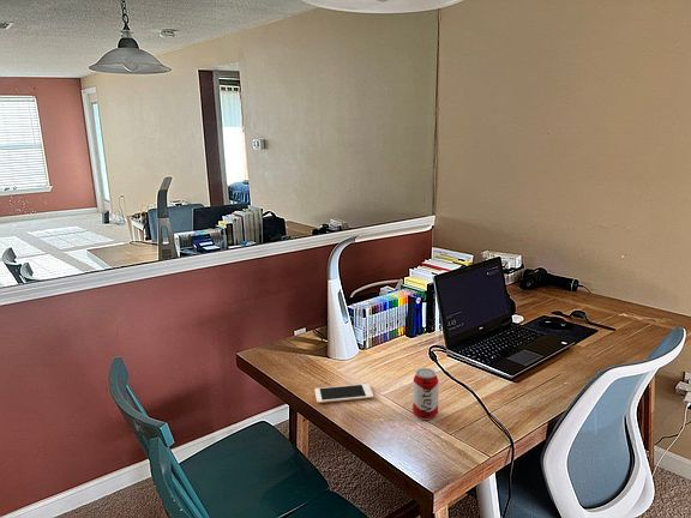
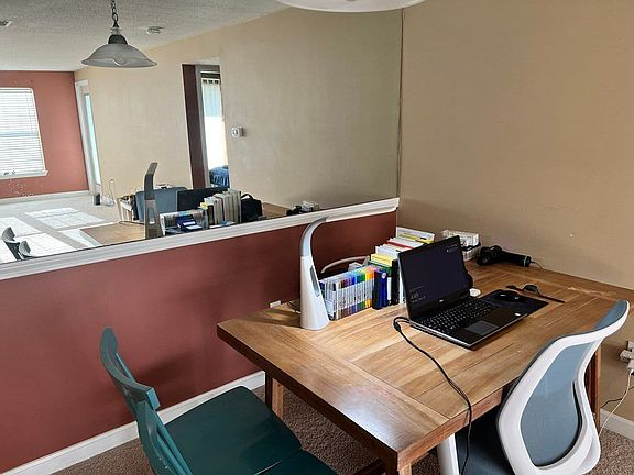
- beverage can (425, 393)
- cell phone (343, 392)
